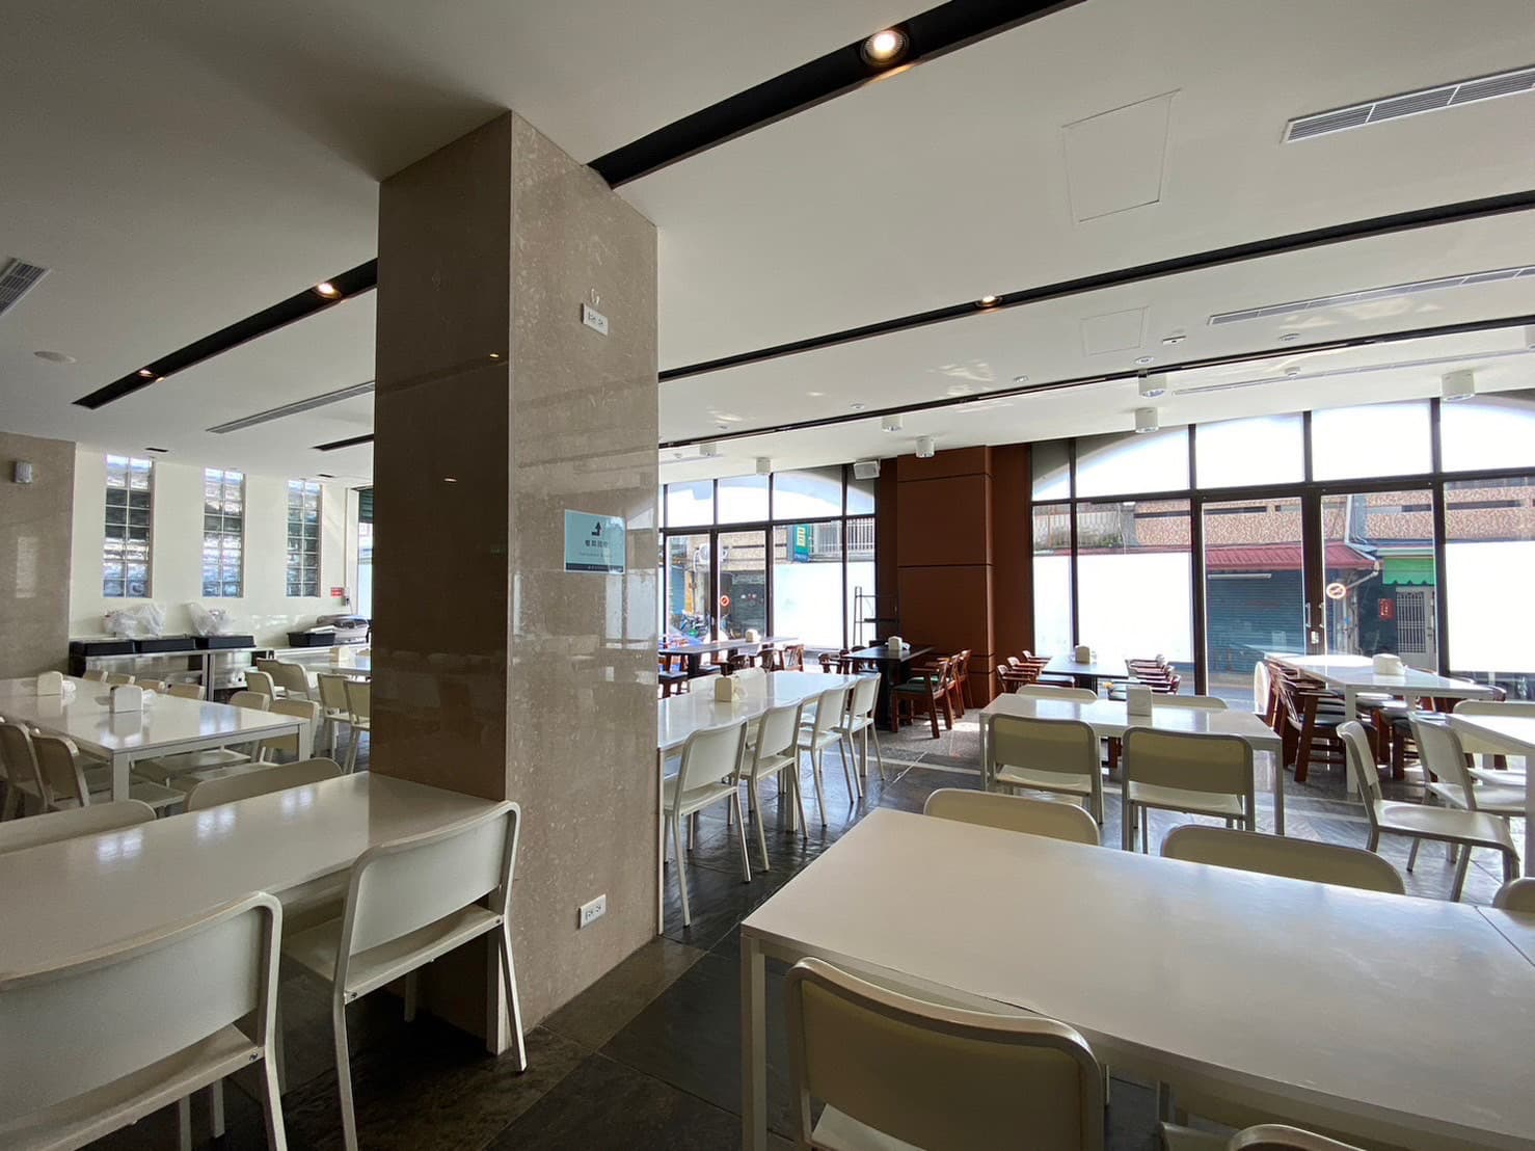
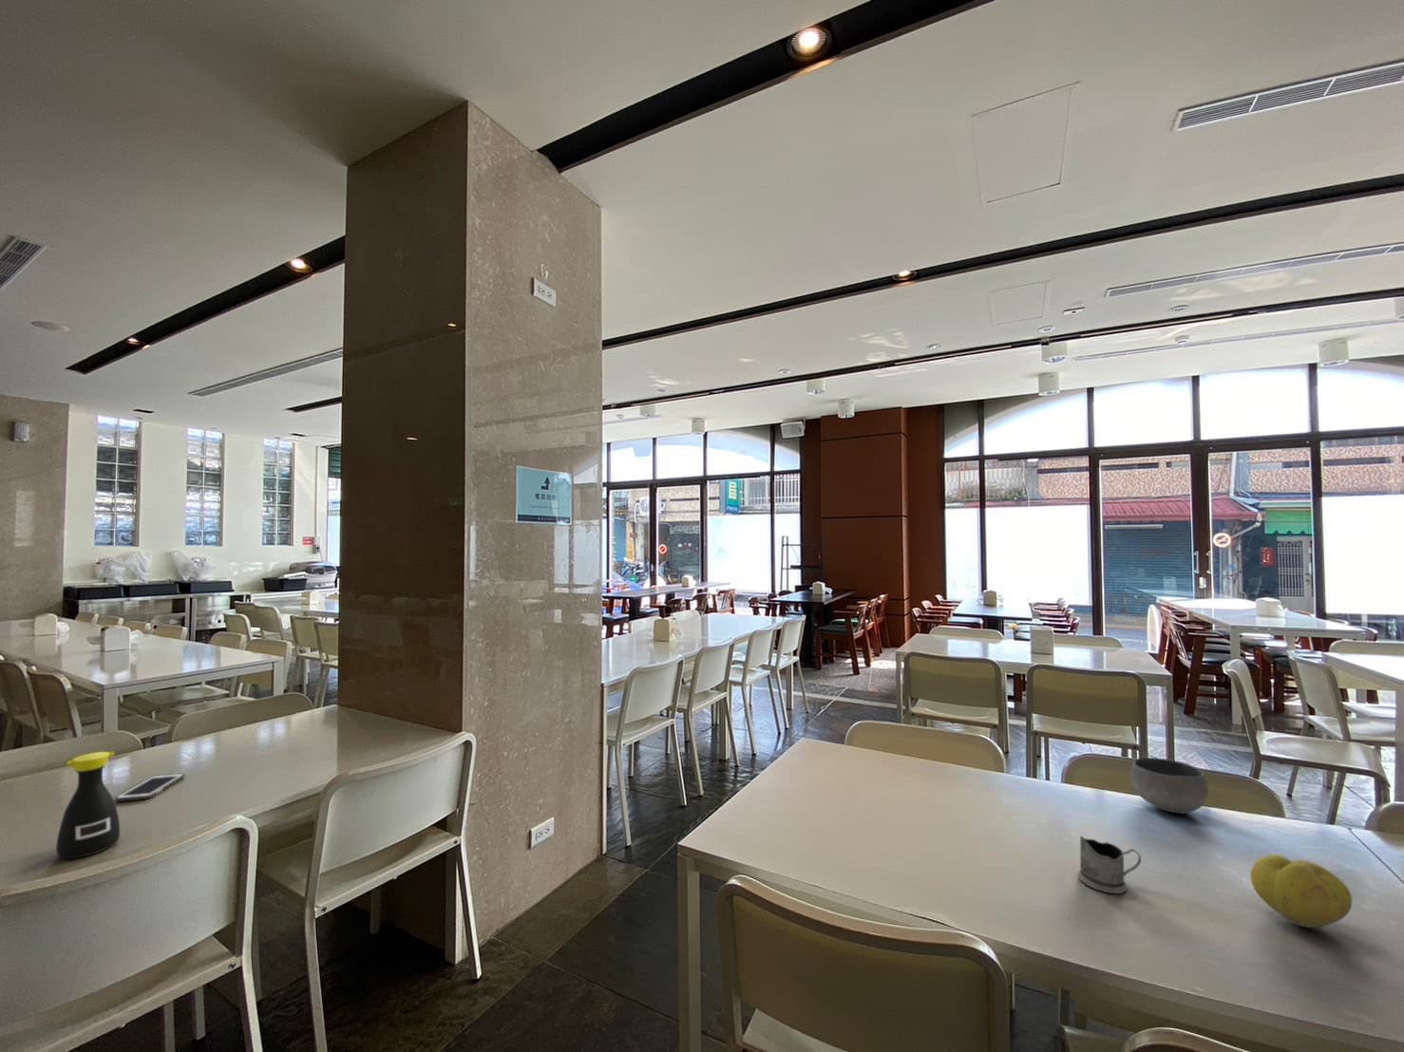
+ bottle (90, 801)
+ fruit (1299, 891)
+ bowl (1169, 787)
+ cell phone (151, 786)
+ tea glass holder (1110, 861)
